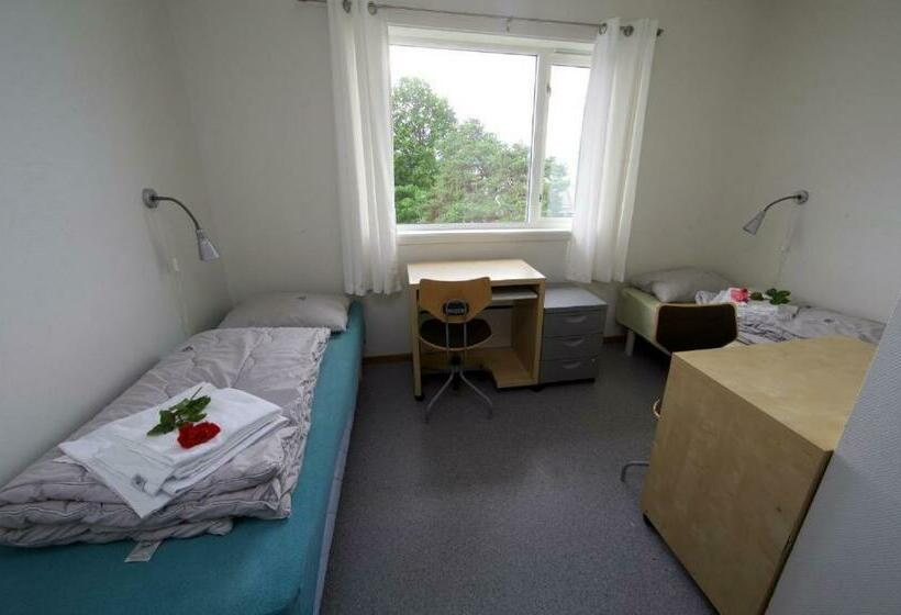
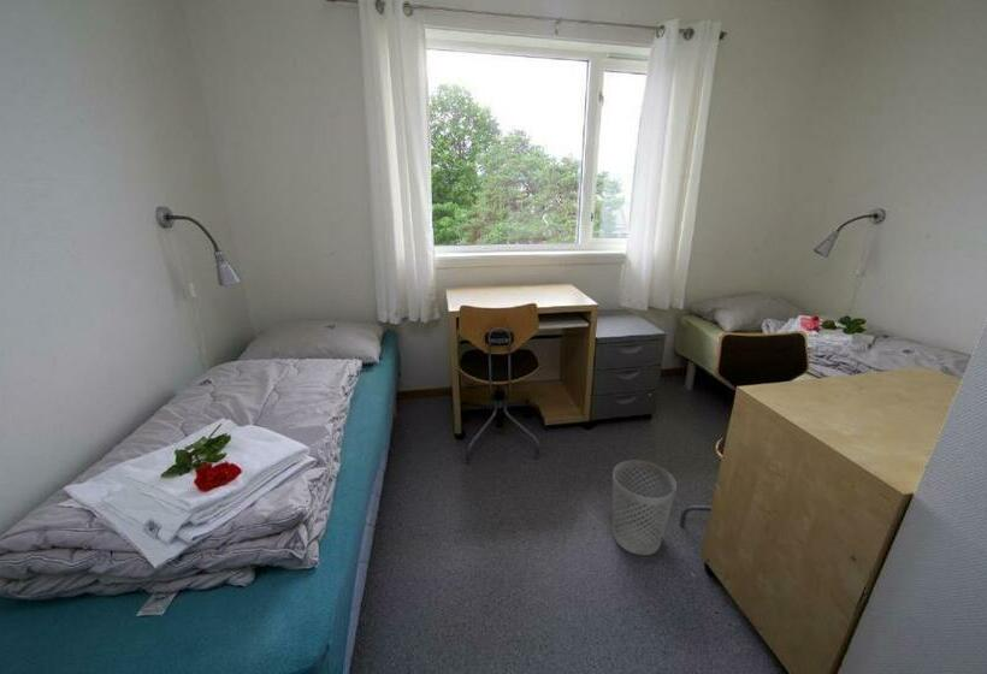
+ wastebasket (640, 507)
